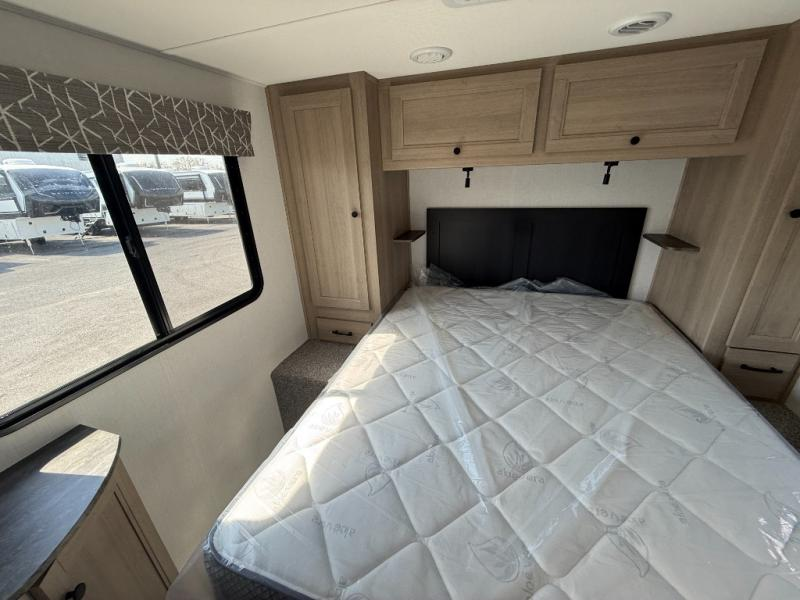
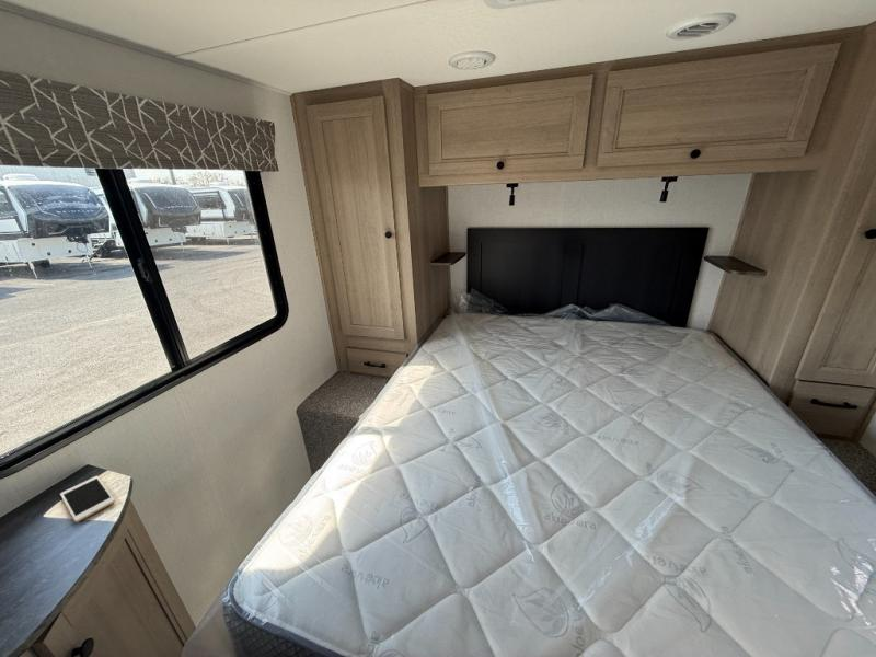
+ cell phone (87, 497)
